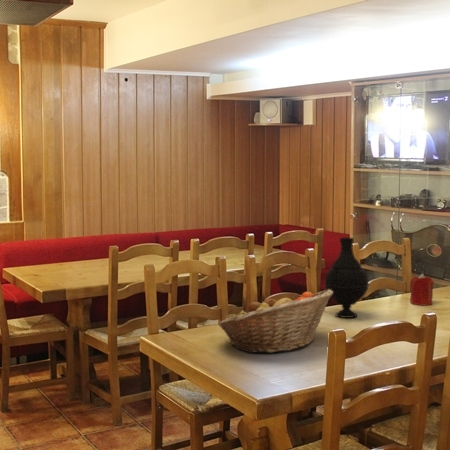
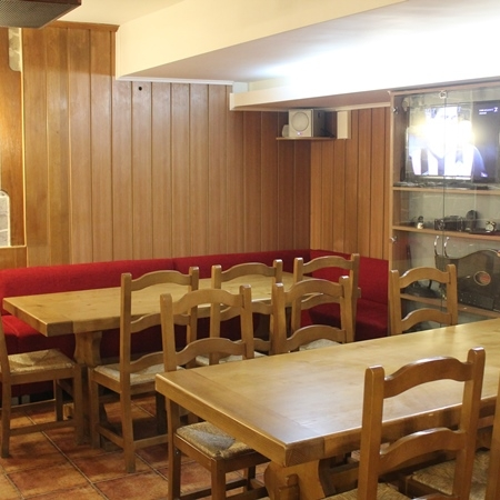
- fruit basket (277, 317)
- vase (346, 277)
- candle (421, 288)
